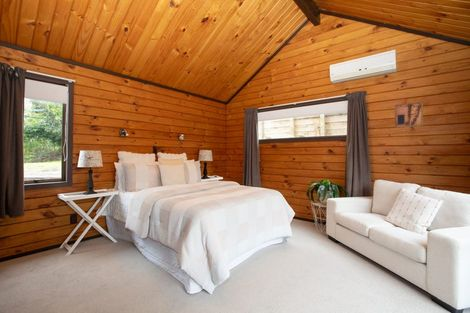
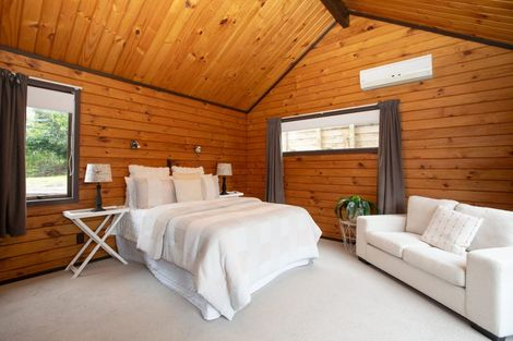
- wall art (408, 115)
